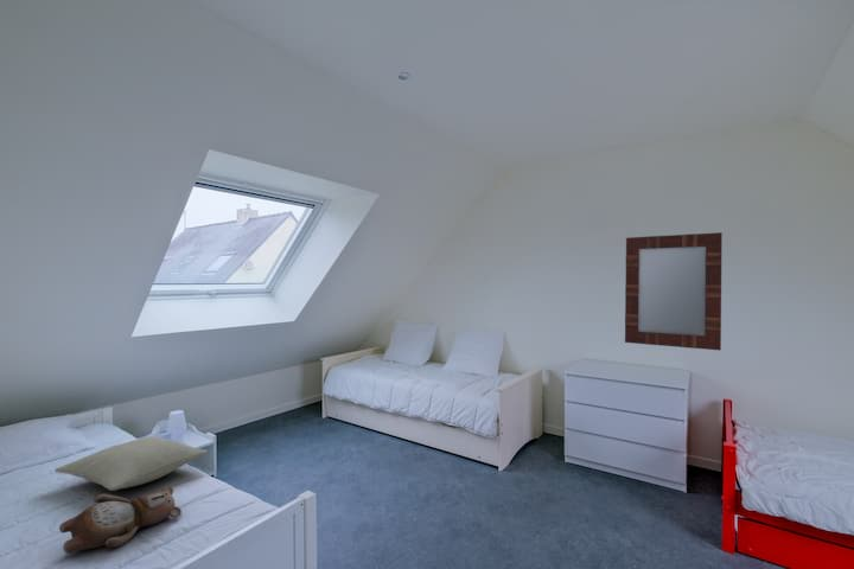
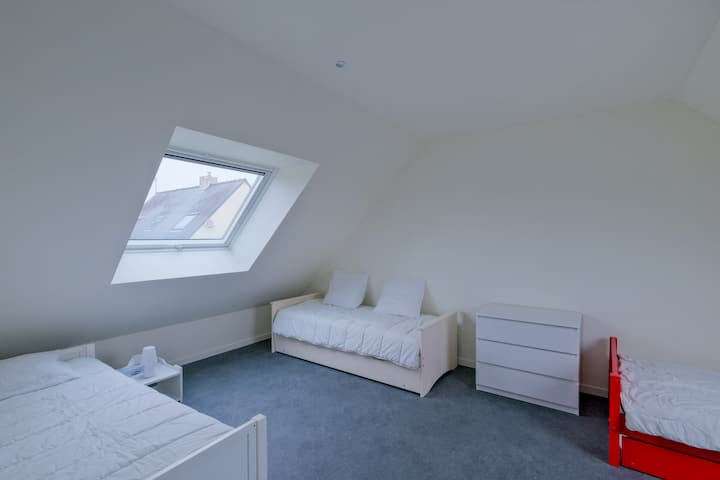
- home mirror (670, 290)
- pillow (135, 460)
- teddy bear (125, 513)
